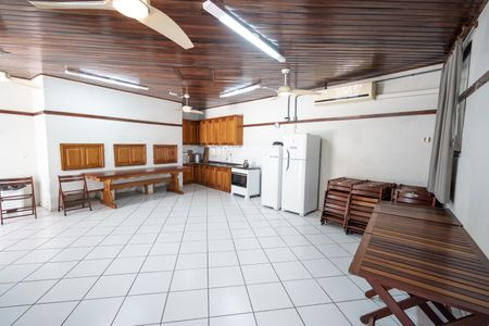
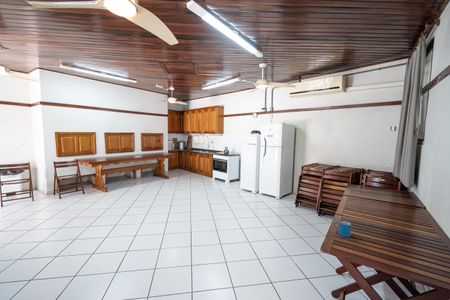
+ mug (341, 228)
